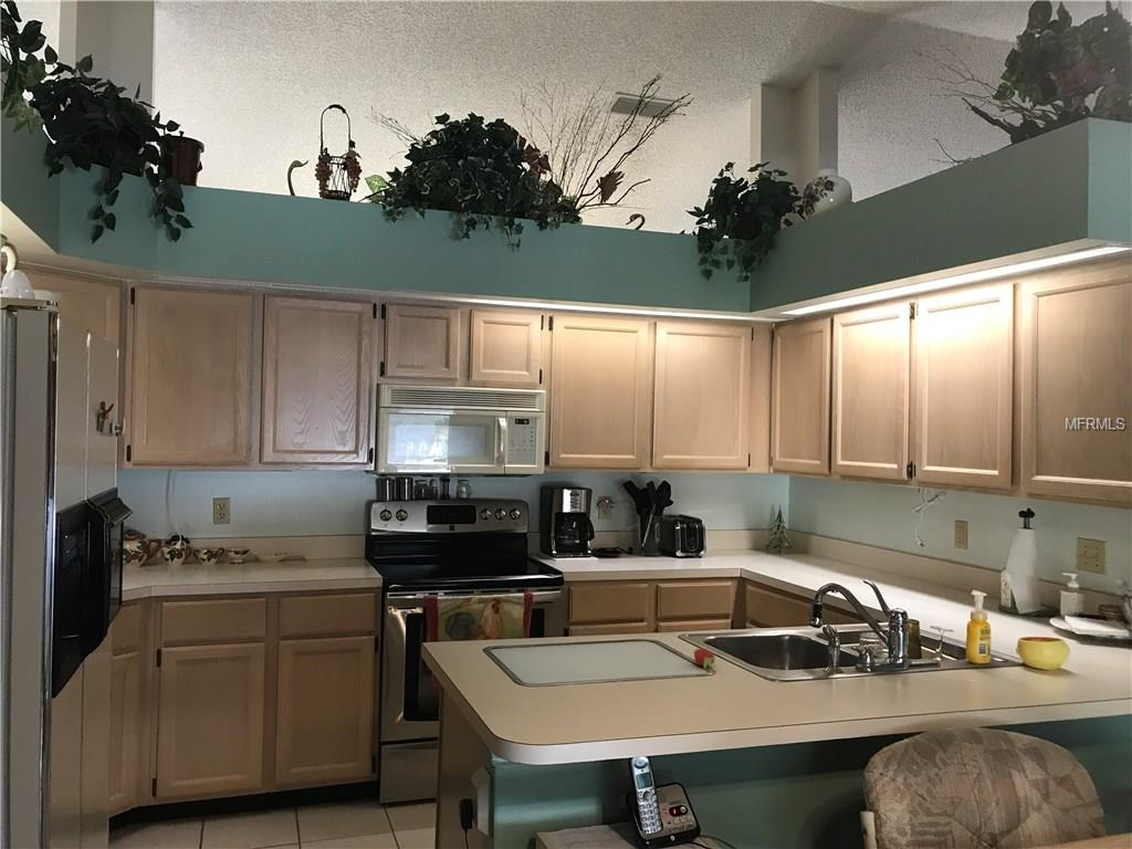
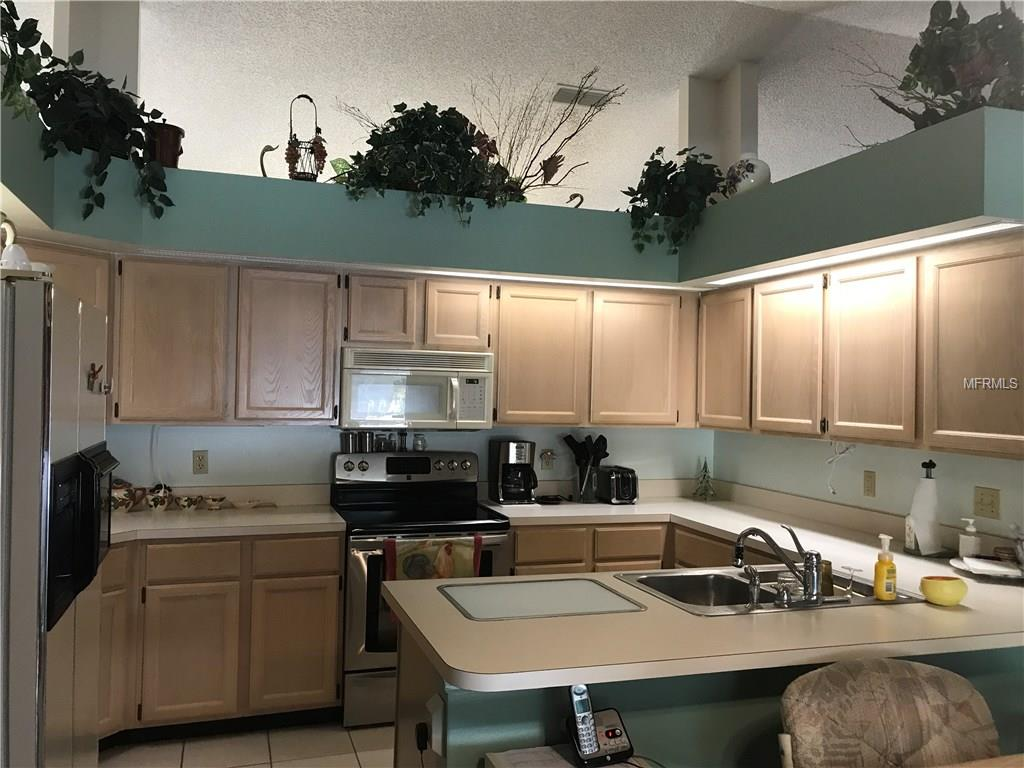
- fruit (703, 657)
